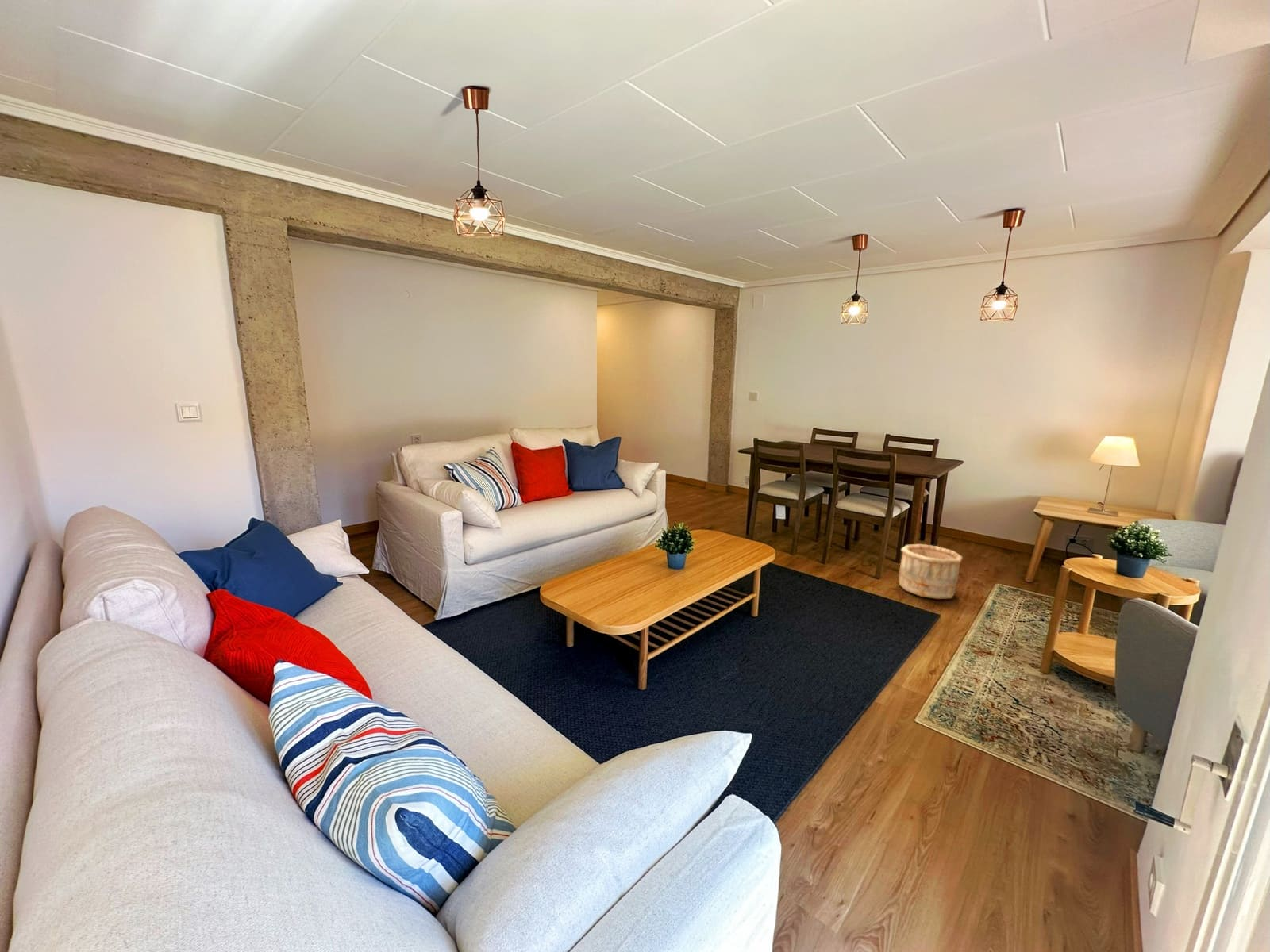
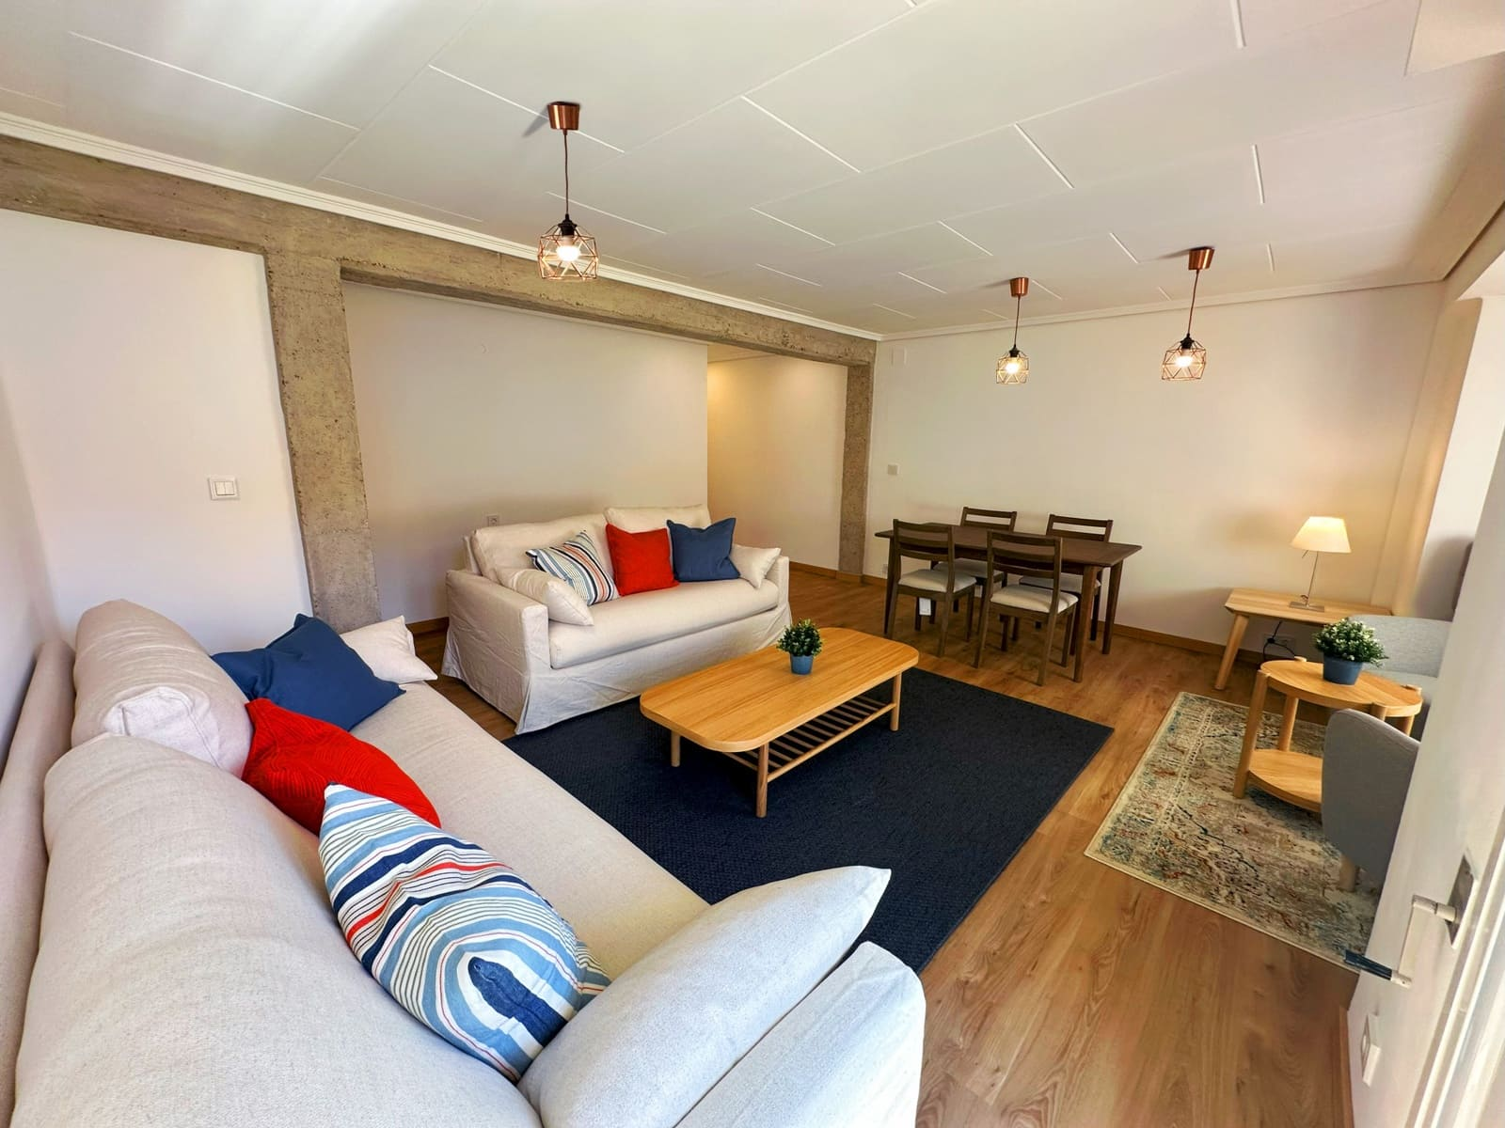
- wooden bucket (929, 570)
